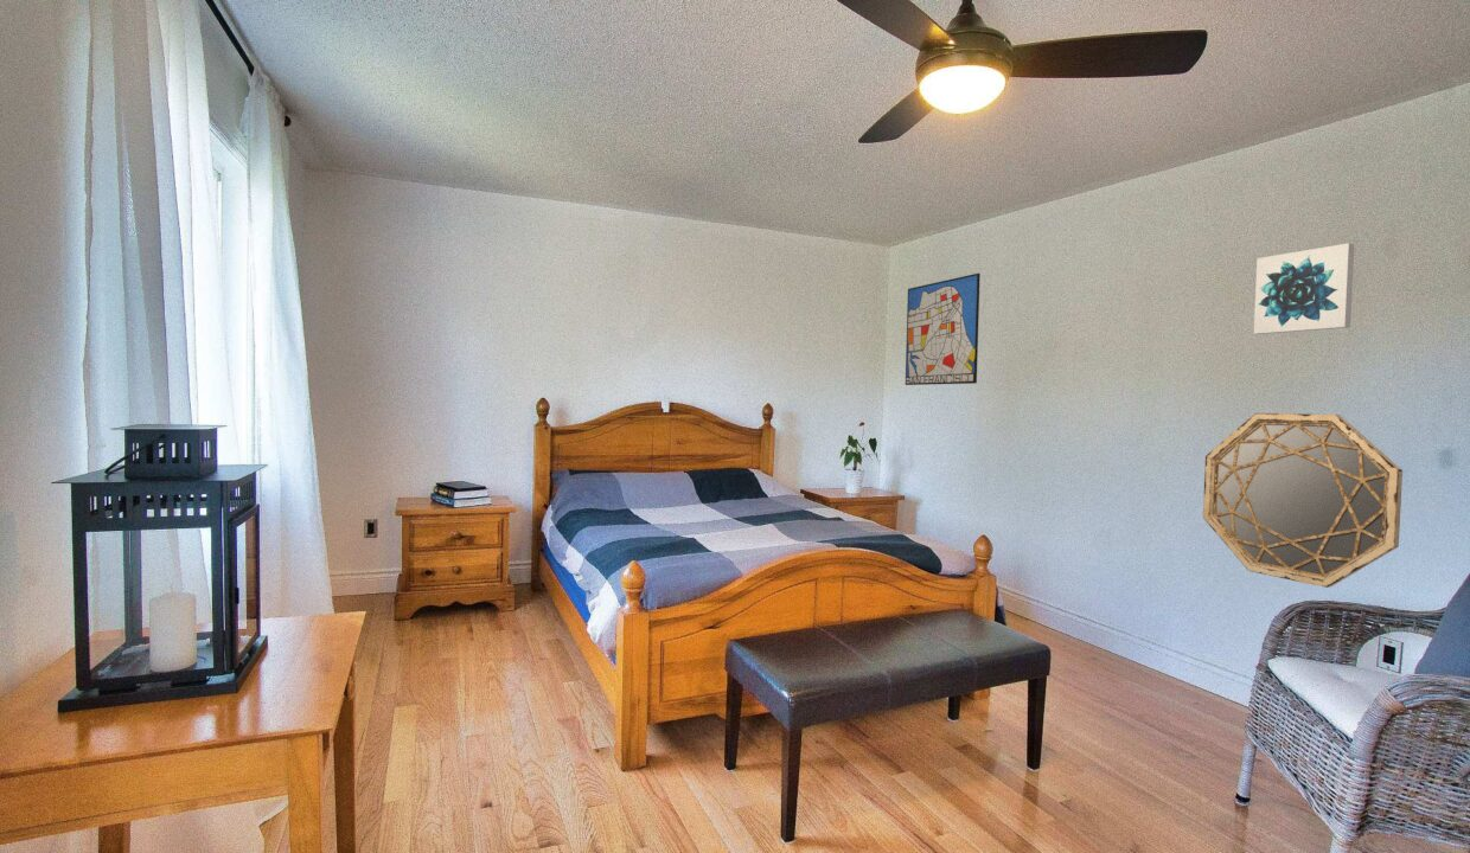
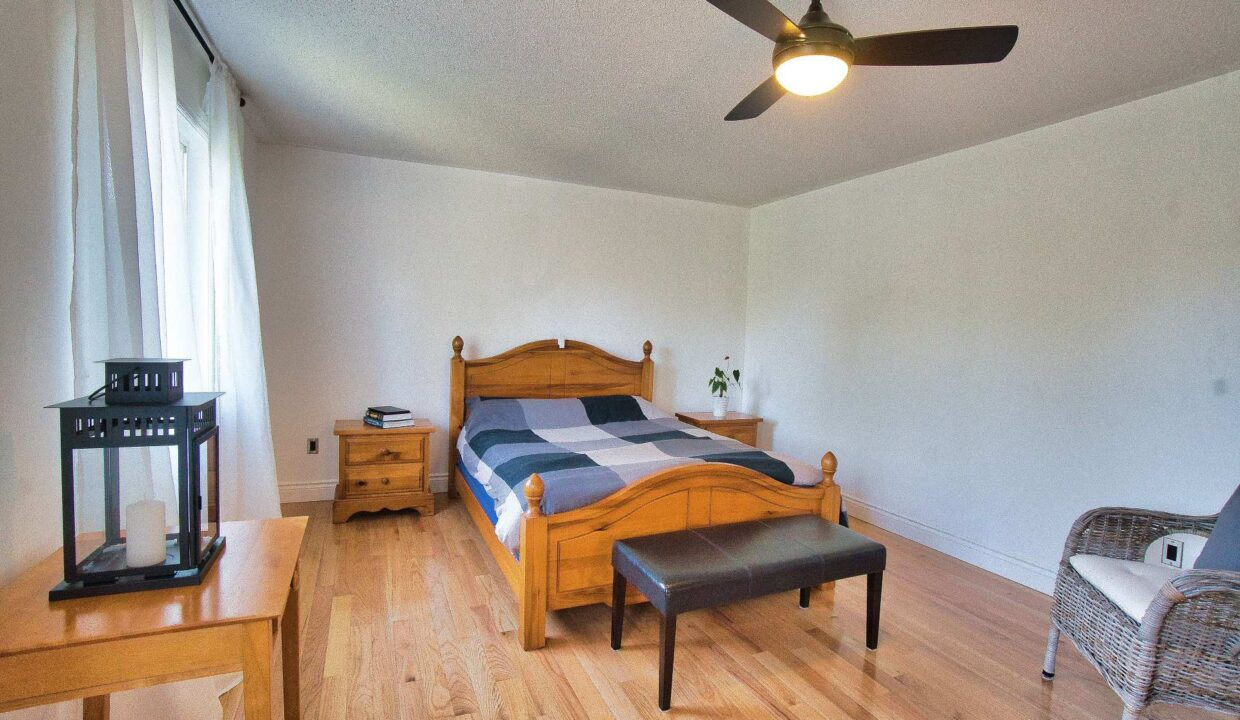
- home mirror (1291, 496)
- wall art (939, 333)
- wall art (1300, 290)
